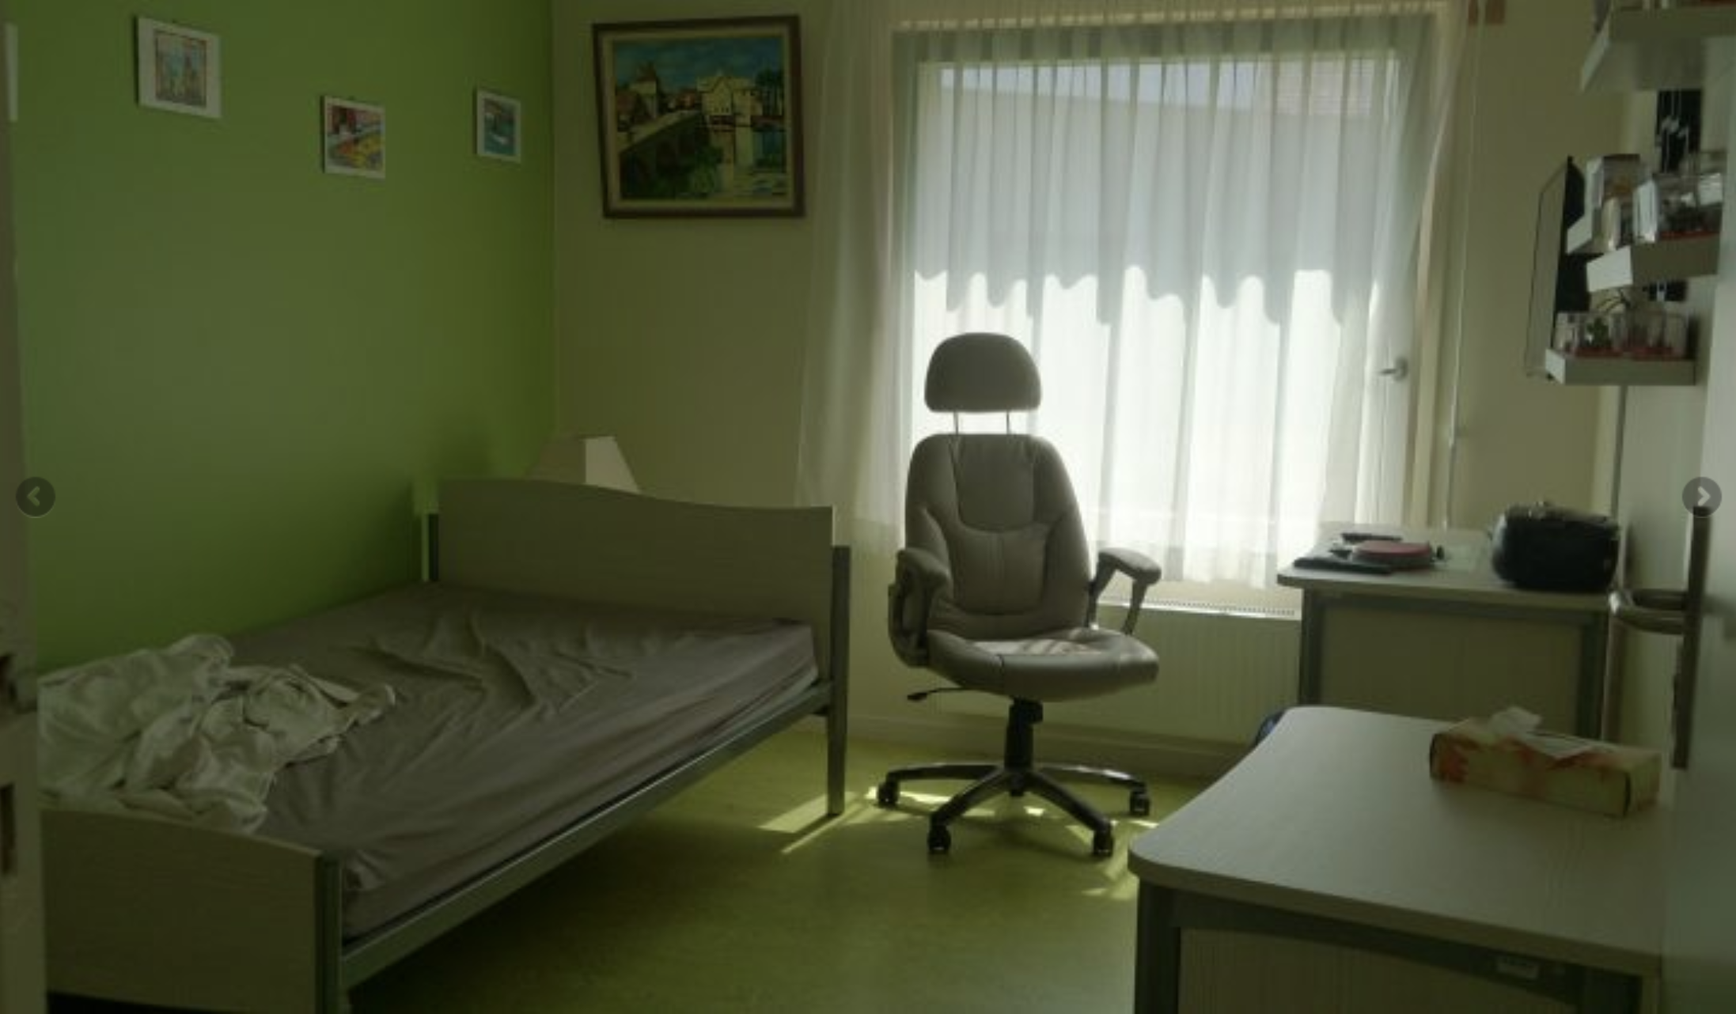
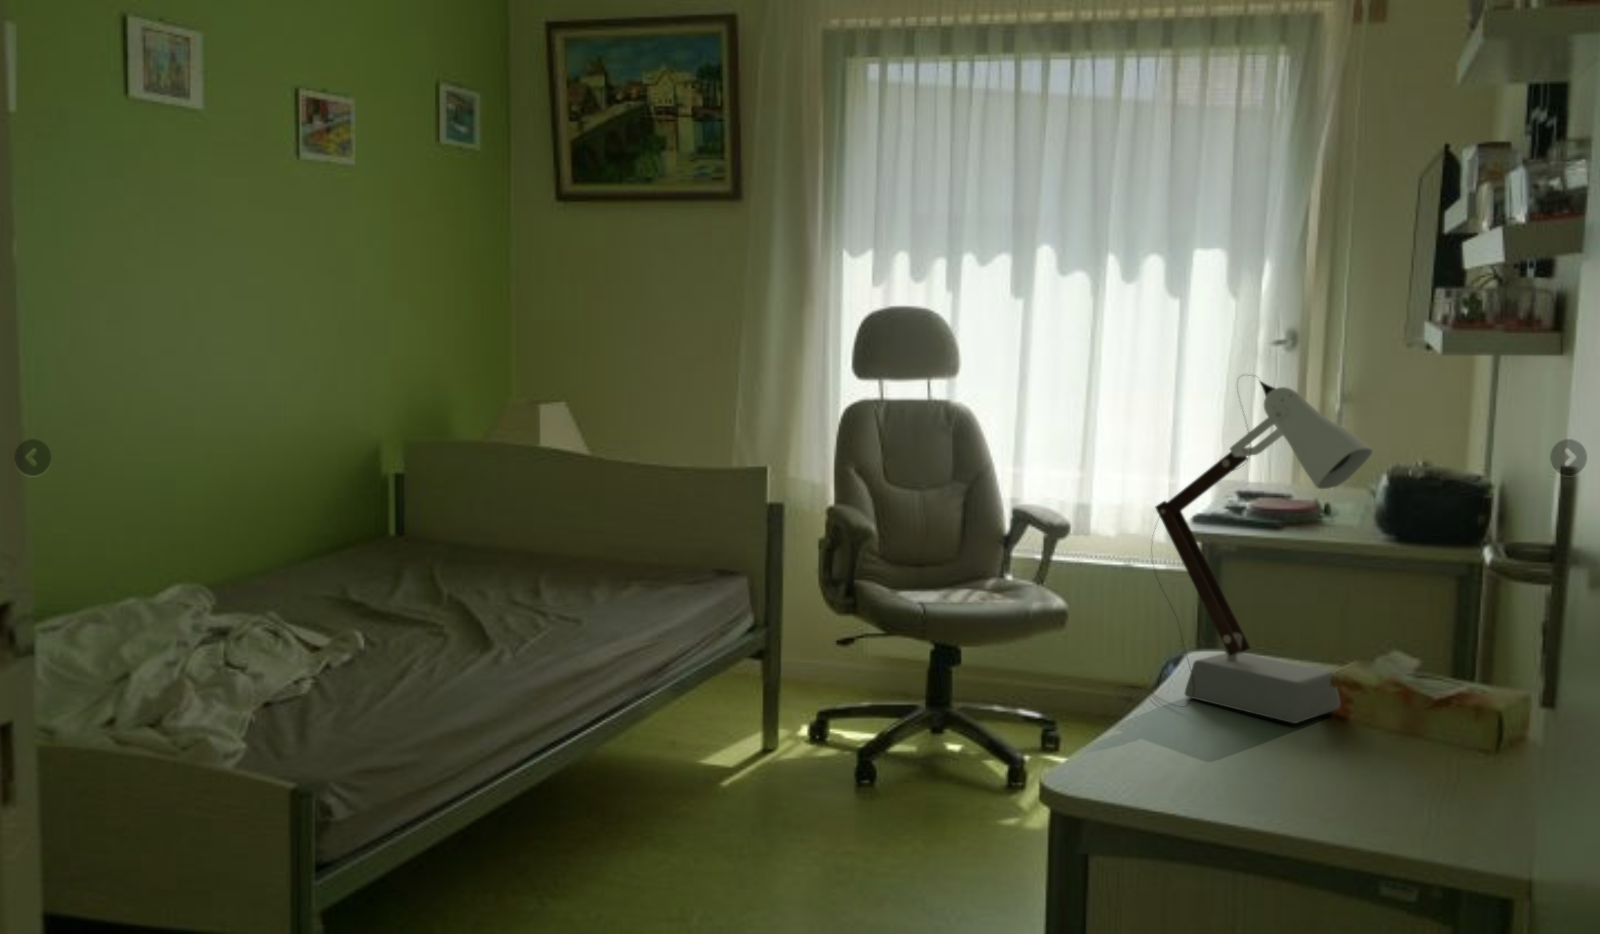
+ desk lamp (1203, 555)
